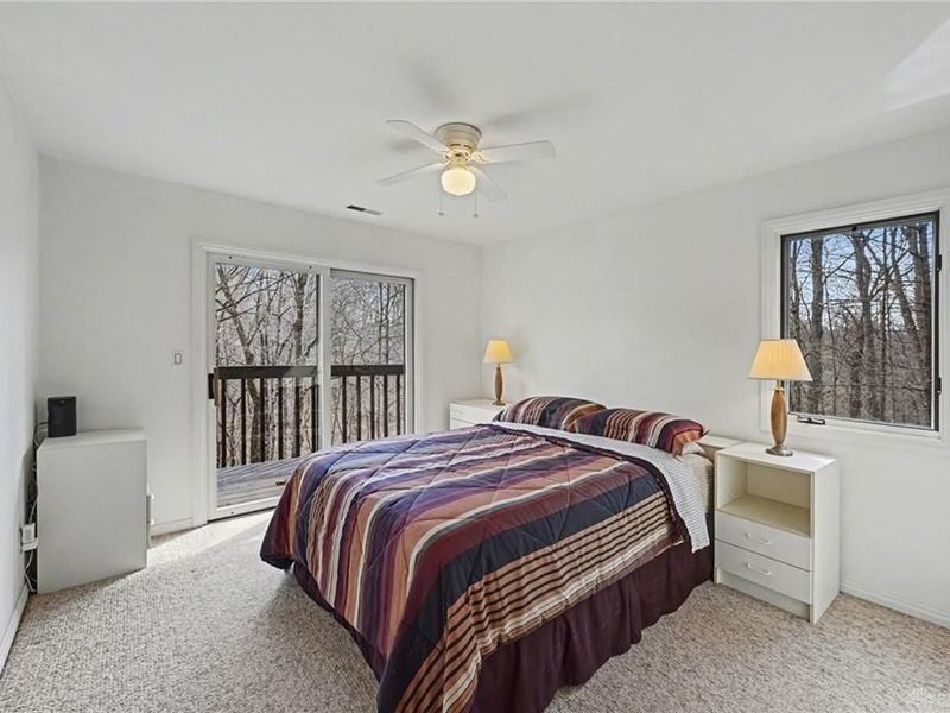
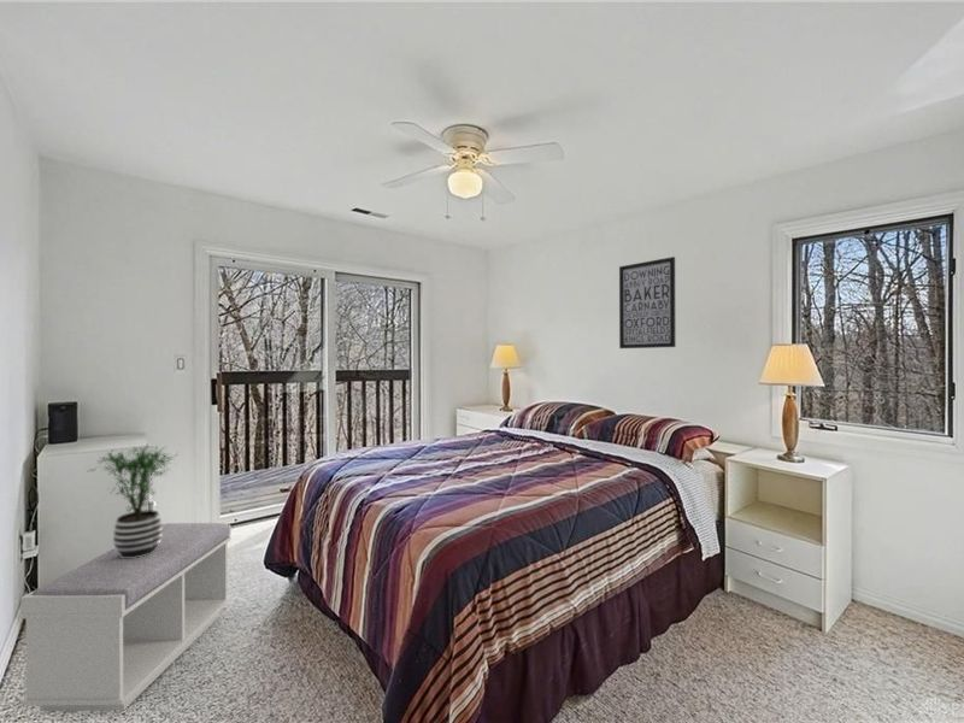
+ bench (146, 601)
+ wall art (646, 305)
+ potted plant (139, 496)
